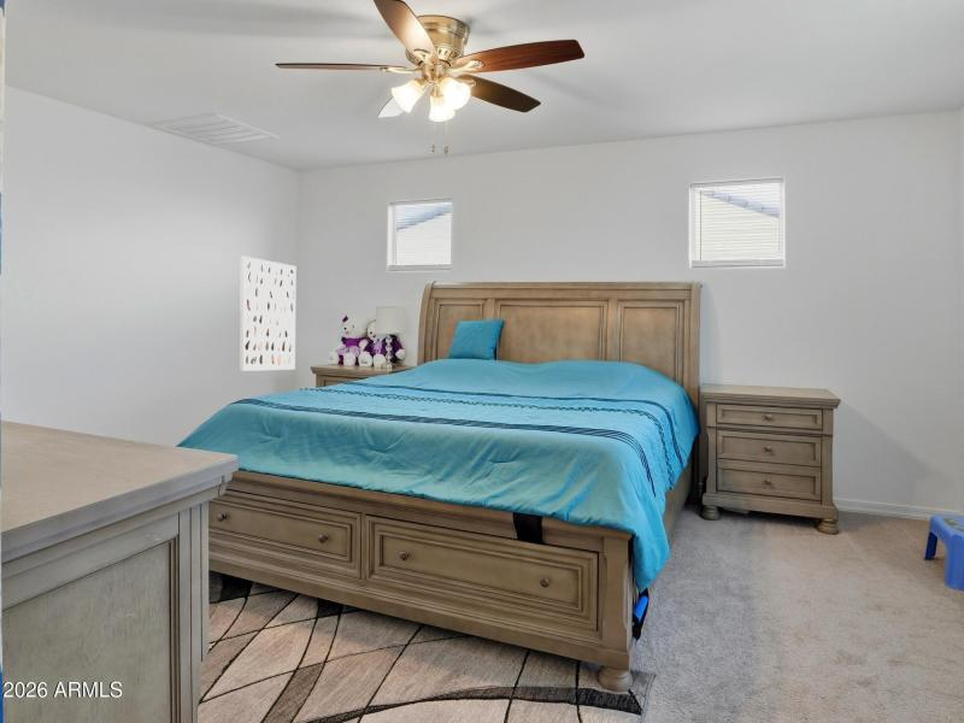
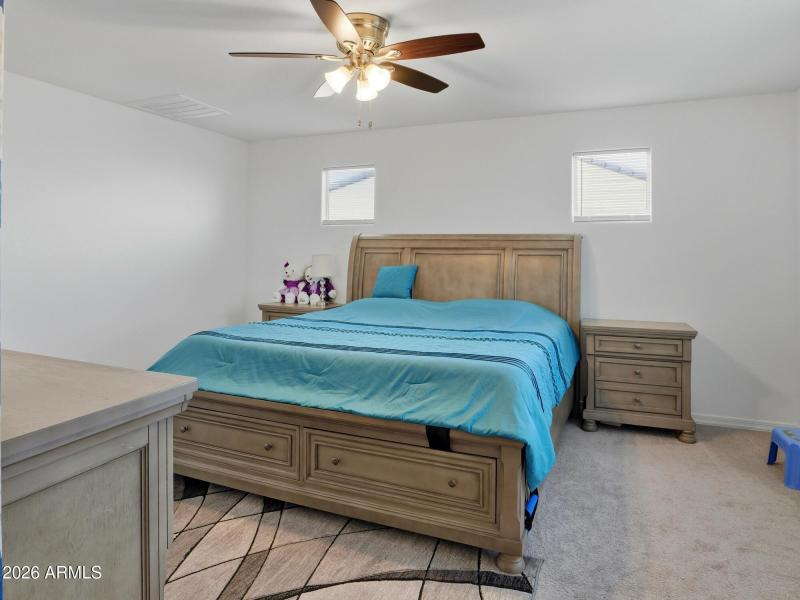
- wall art (269, 316)
